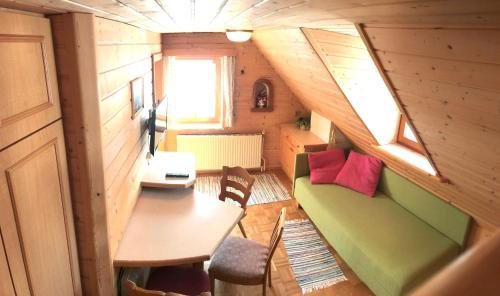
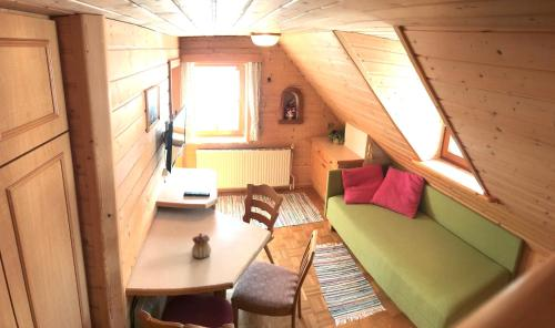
+ teapot (201, 244)
